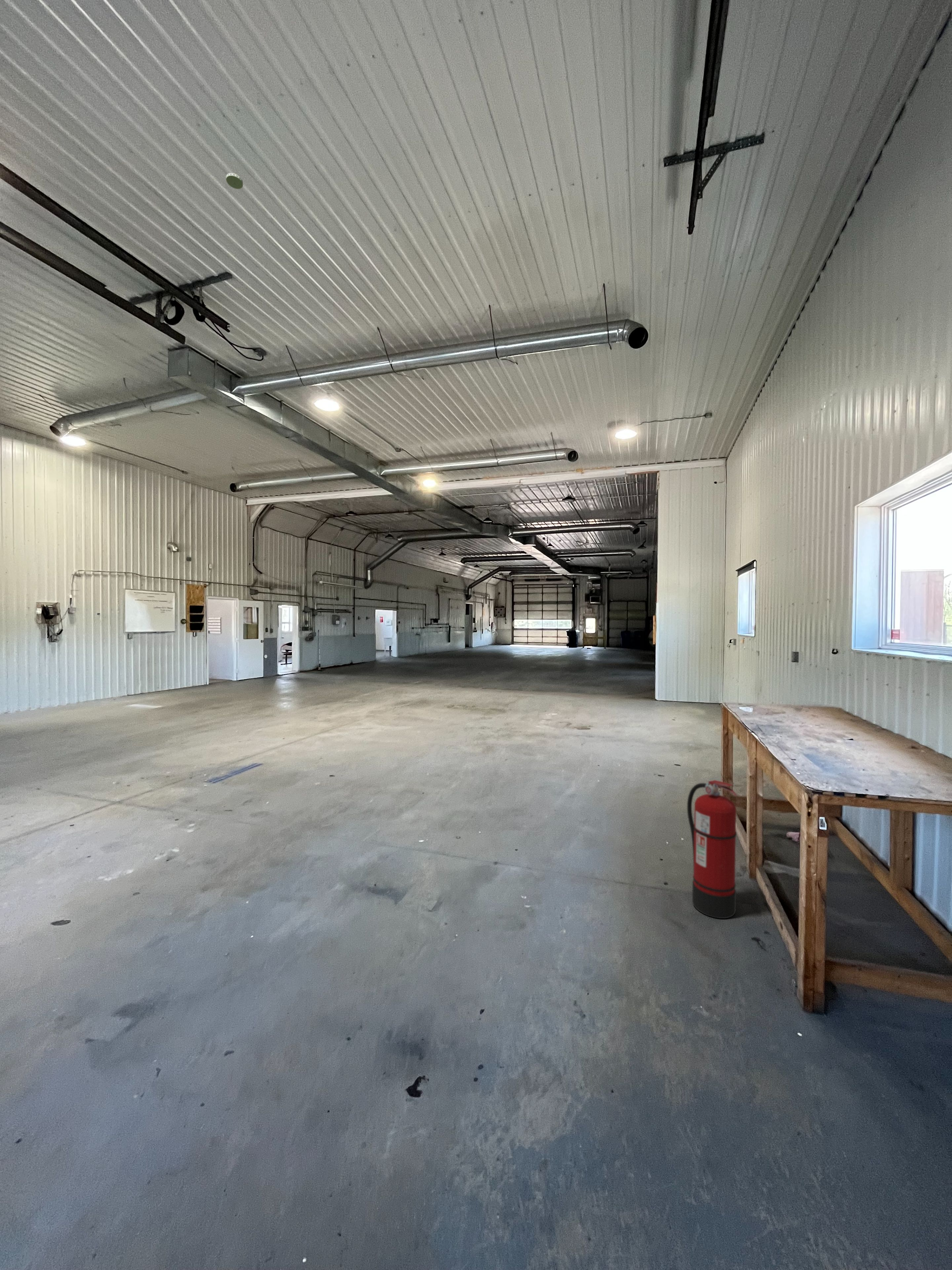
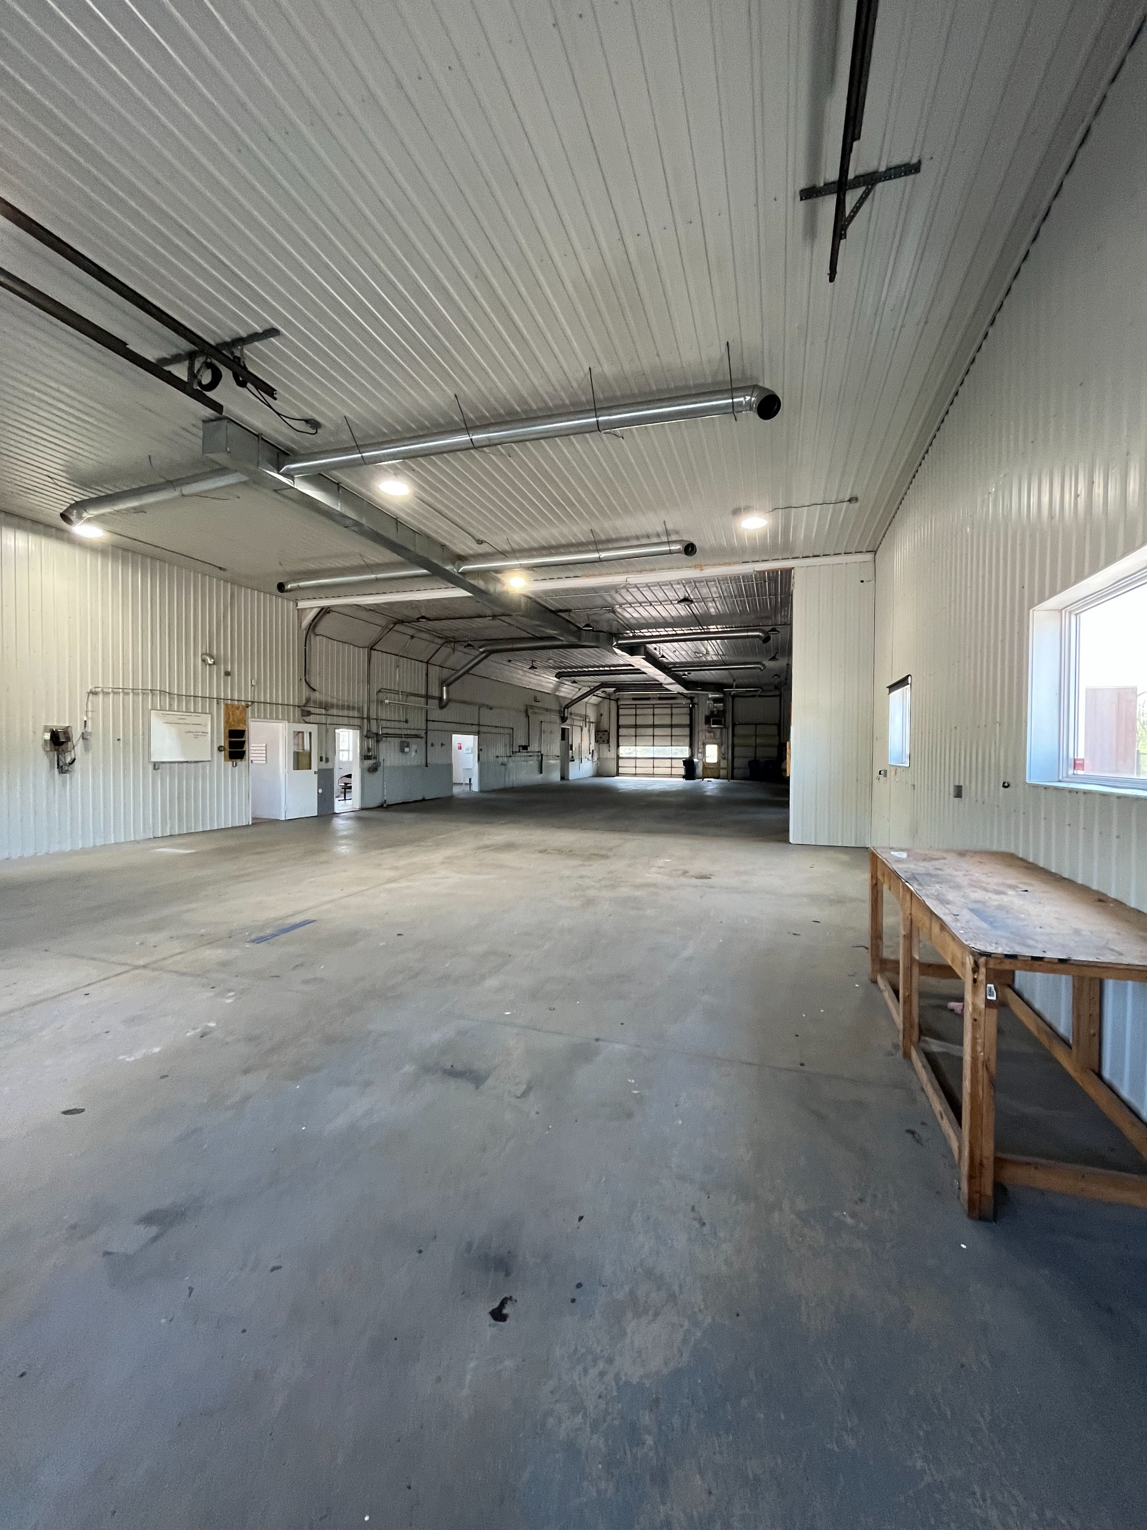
- smoke detector (234, 181)
- fire extinguisher (710, 841)
